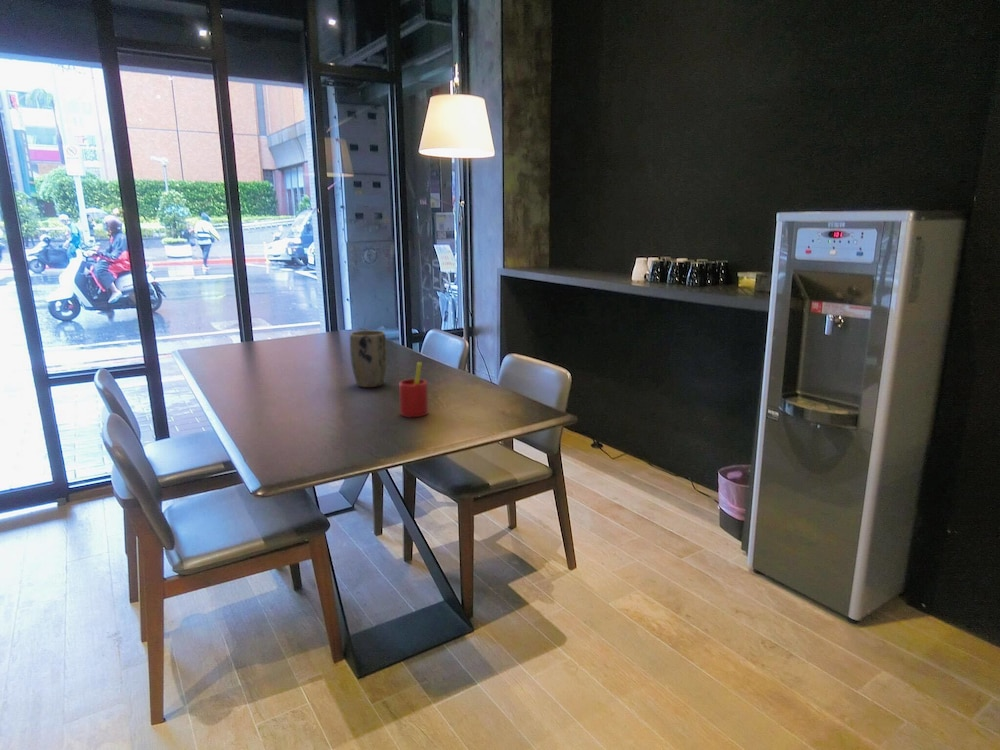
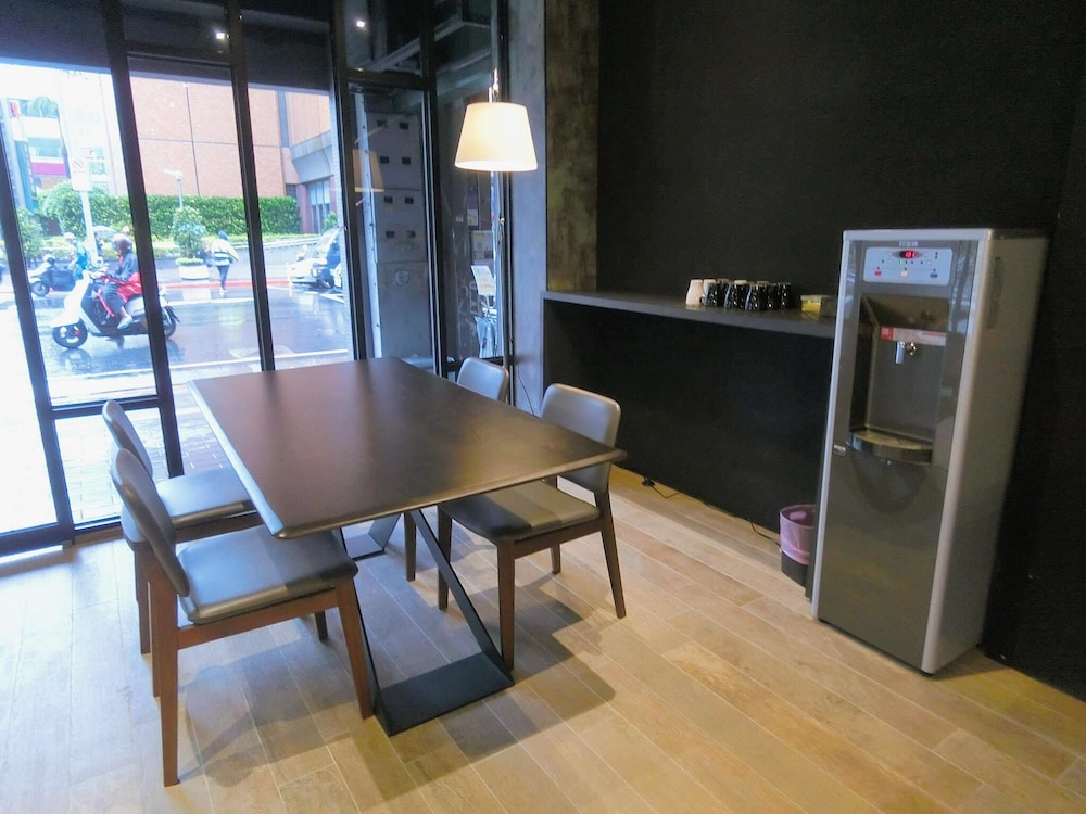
- plant pot (368, 358)
- straw (414, 387)
